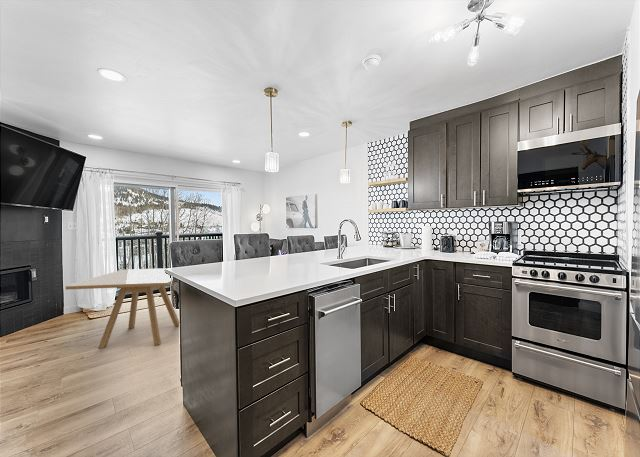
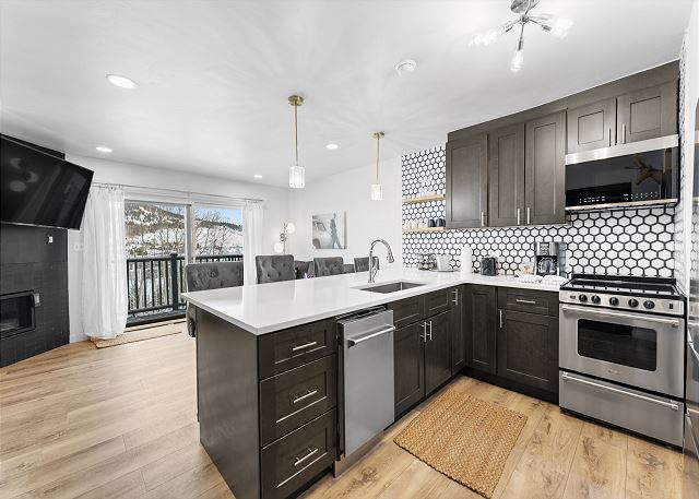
- dining table (148, 305)
